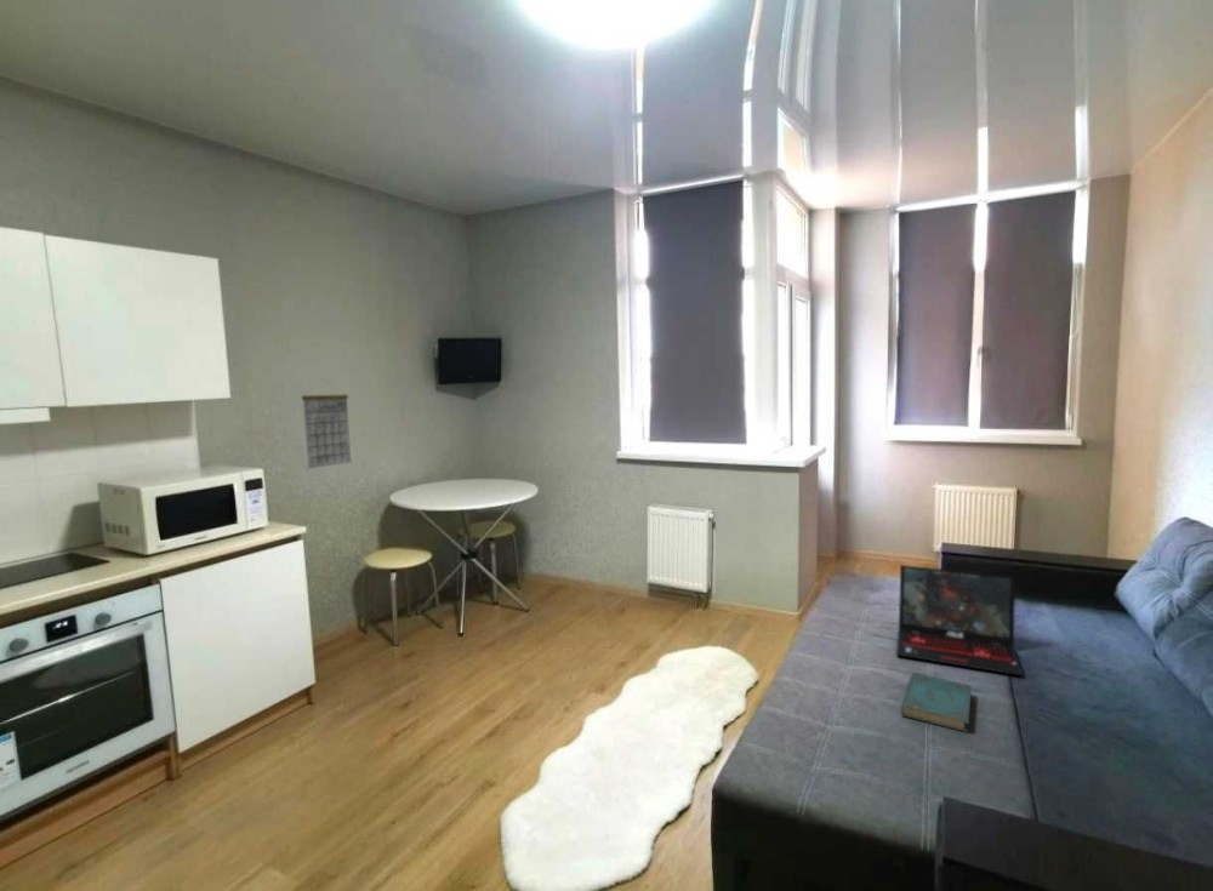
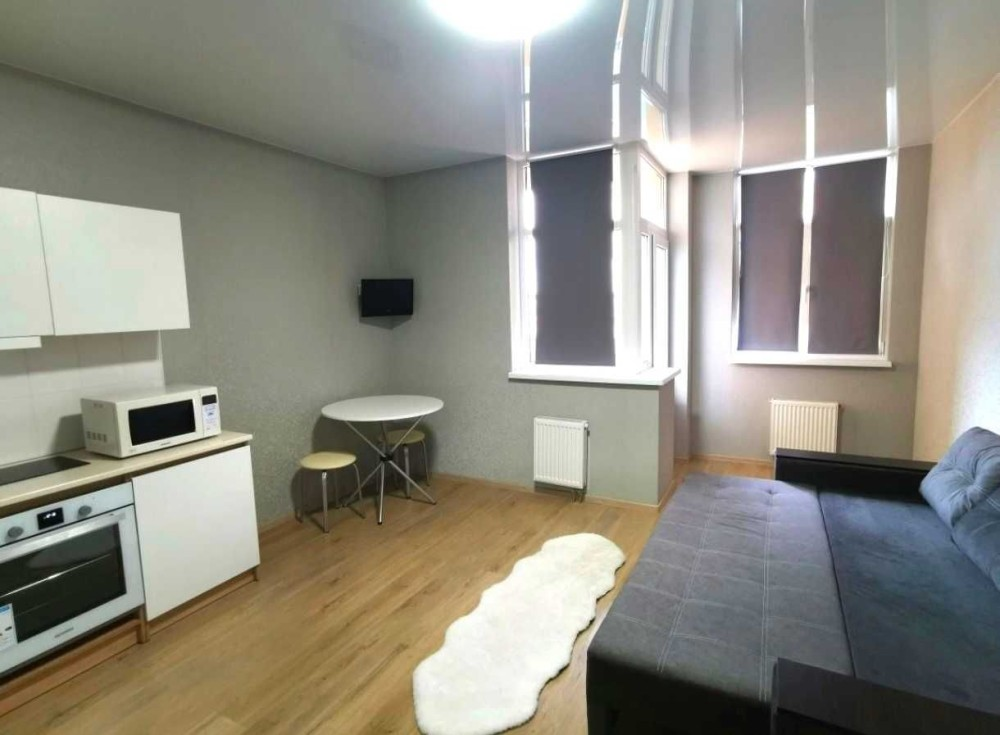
- laptop (956, 616)
- book (936, 699)
- calendar (326, 422)
